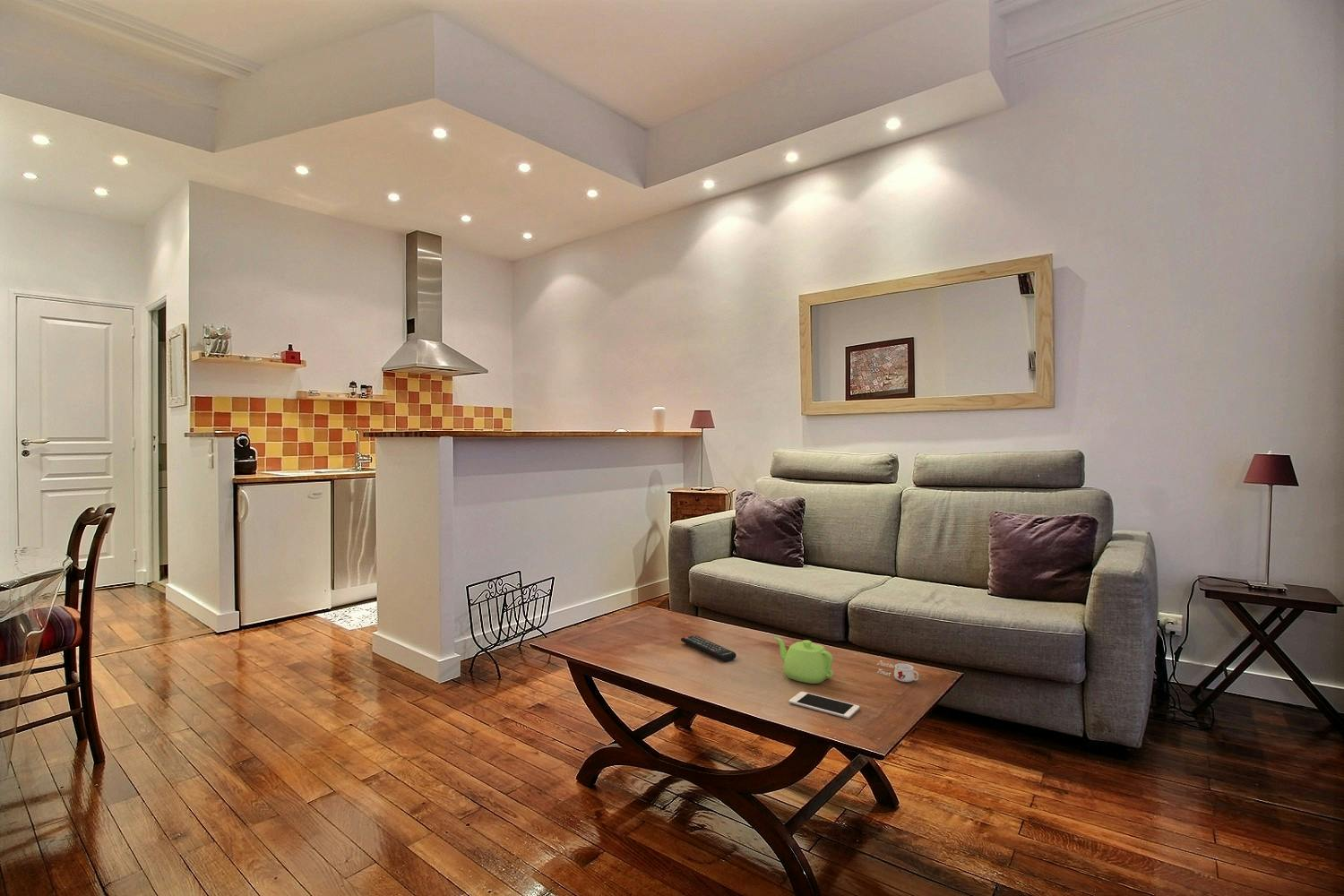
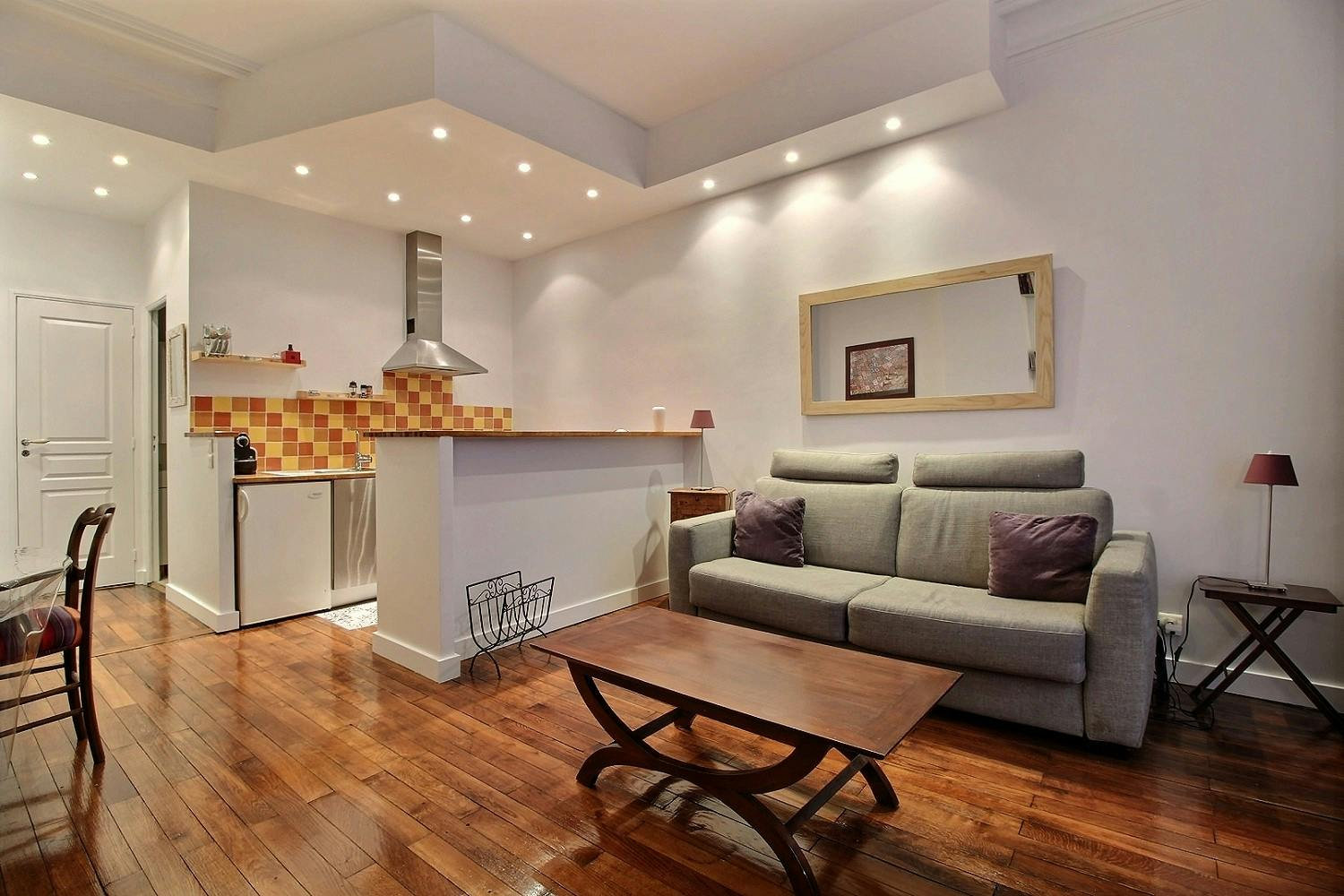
- cell phone (823, 704)
- remote control (707, 647)
- teapot (803, 659)
- mug (897, 671)
